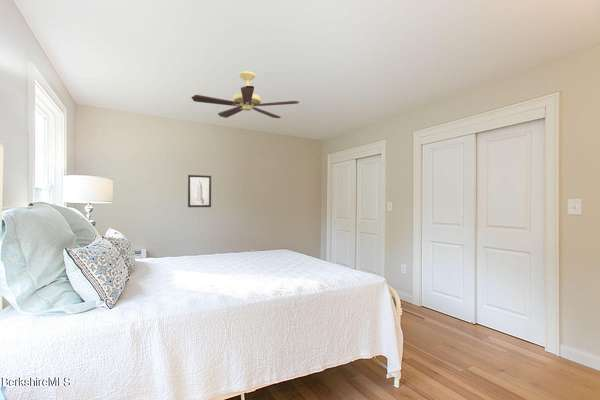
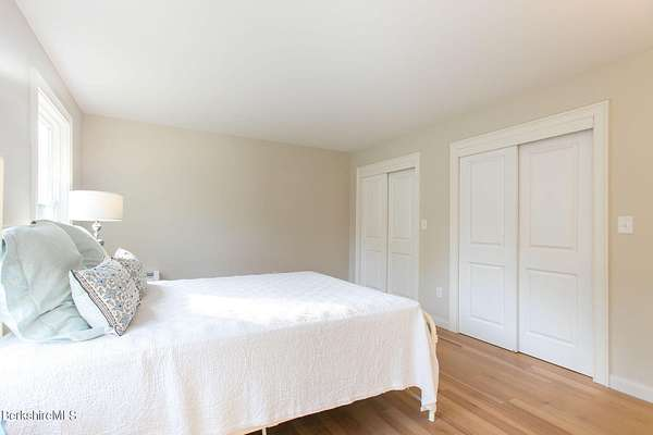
- wall art (199, 191)
- ceiling fan (246, 90)
